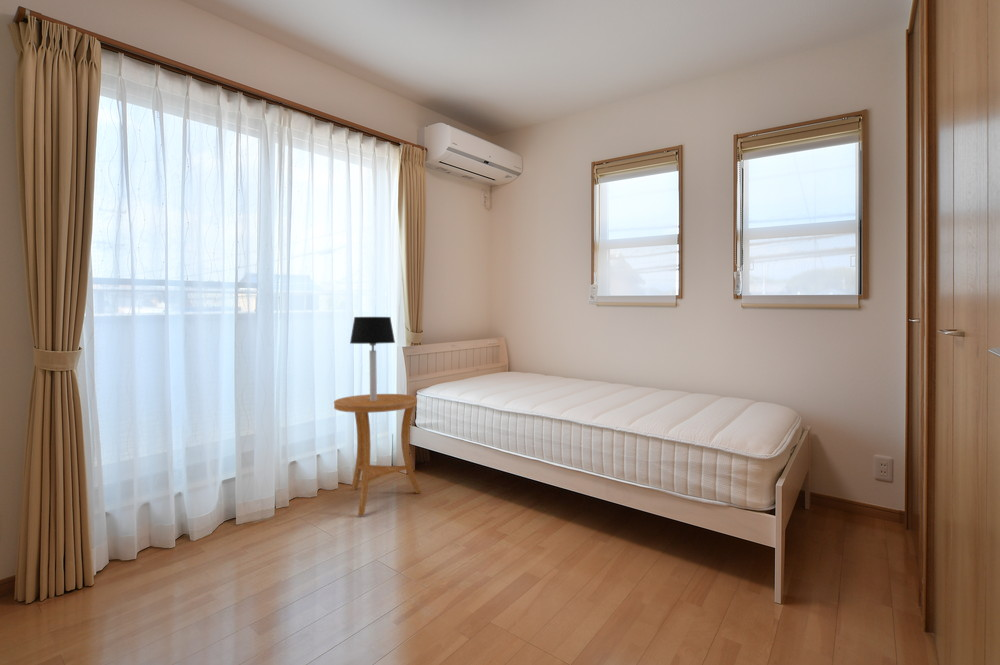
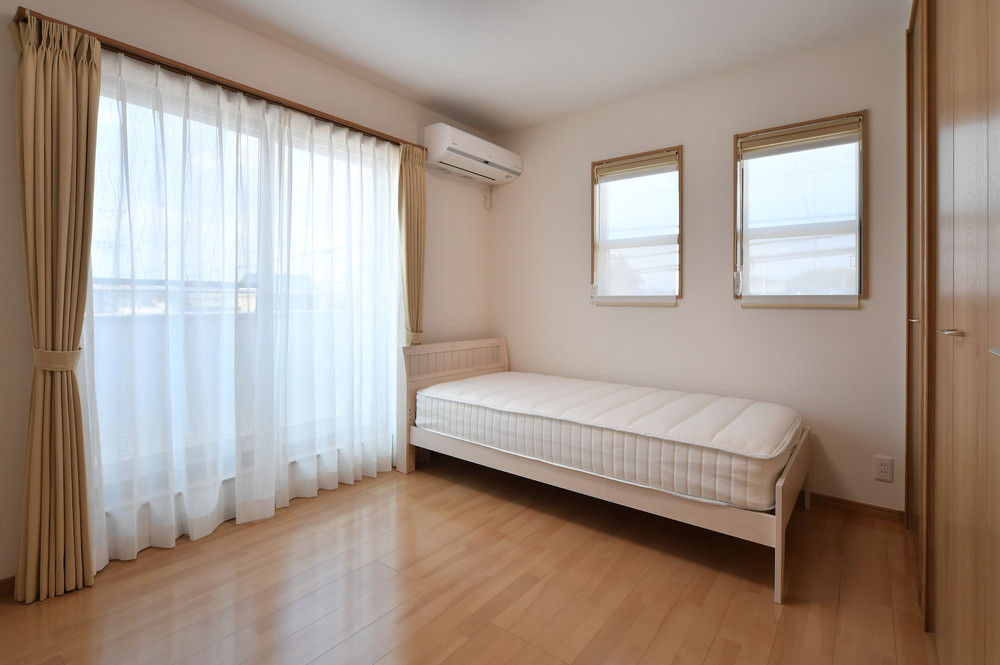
- side table (370, 447)
- table lamp (372, 358)
